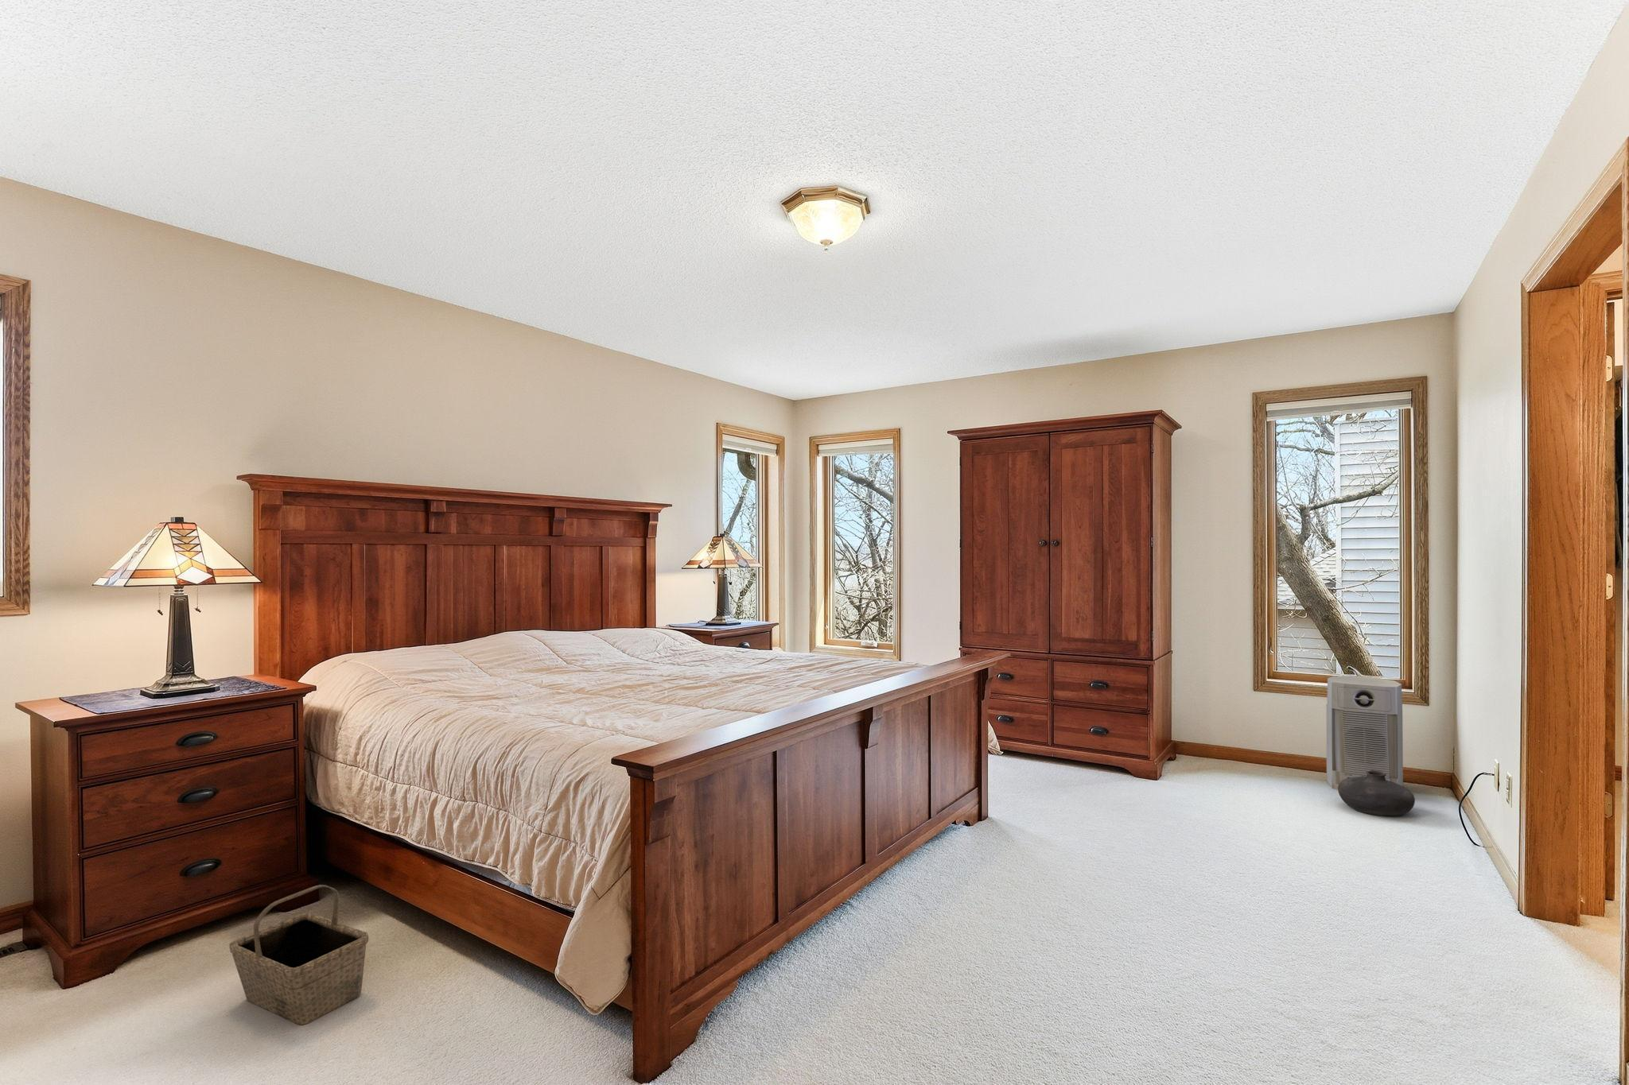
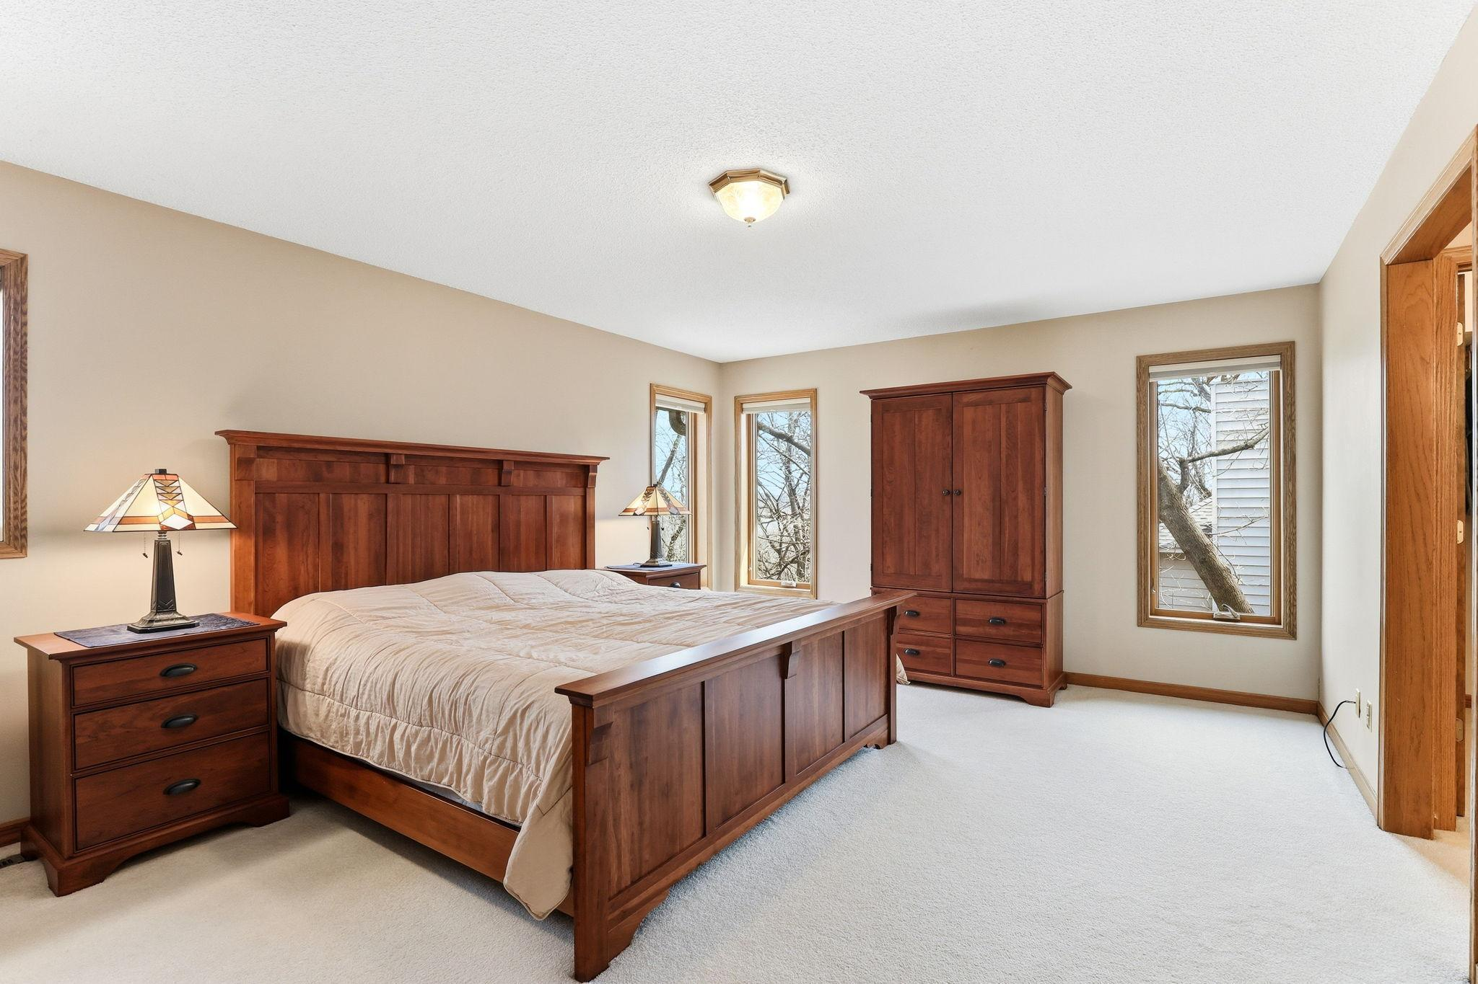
- air purifier (1364, 733)
- basket (299, 946)
- vase (1376, 790)
